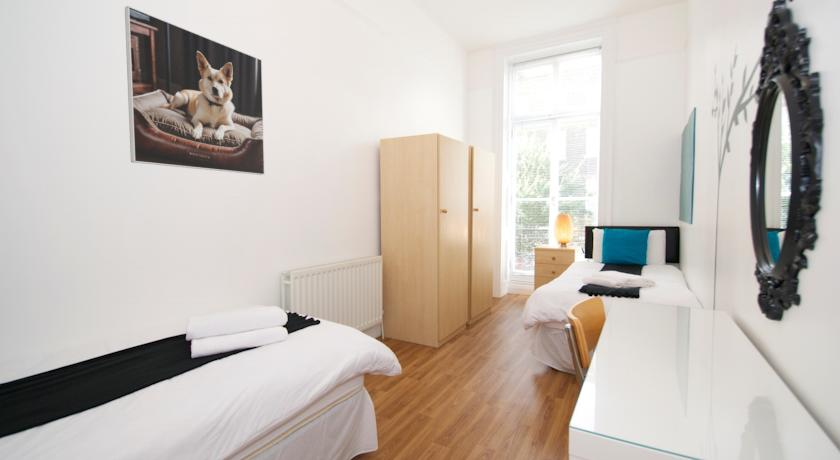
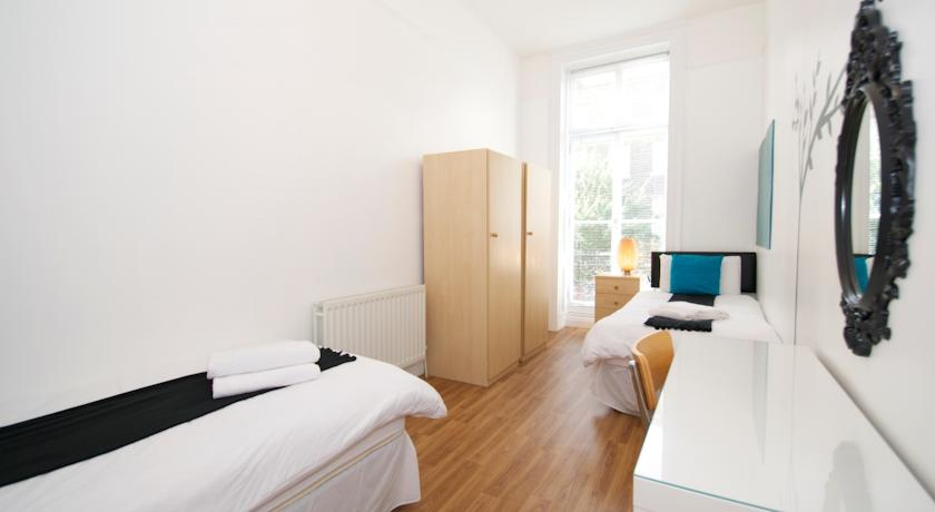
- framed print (205, 103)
